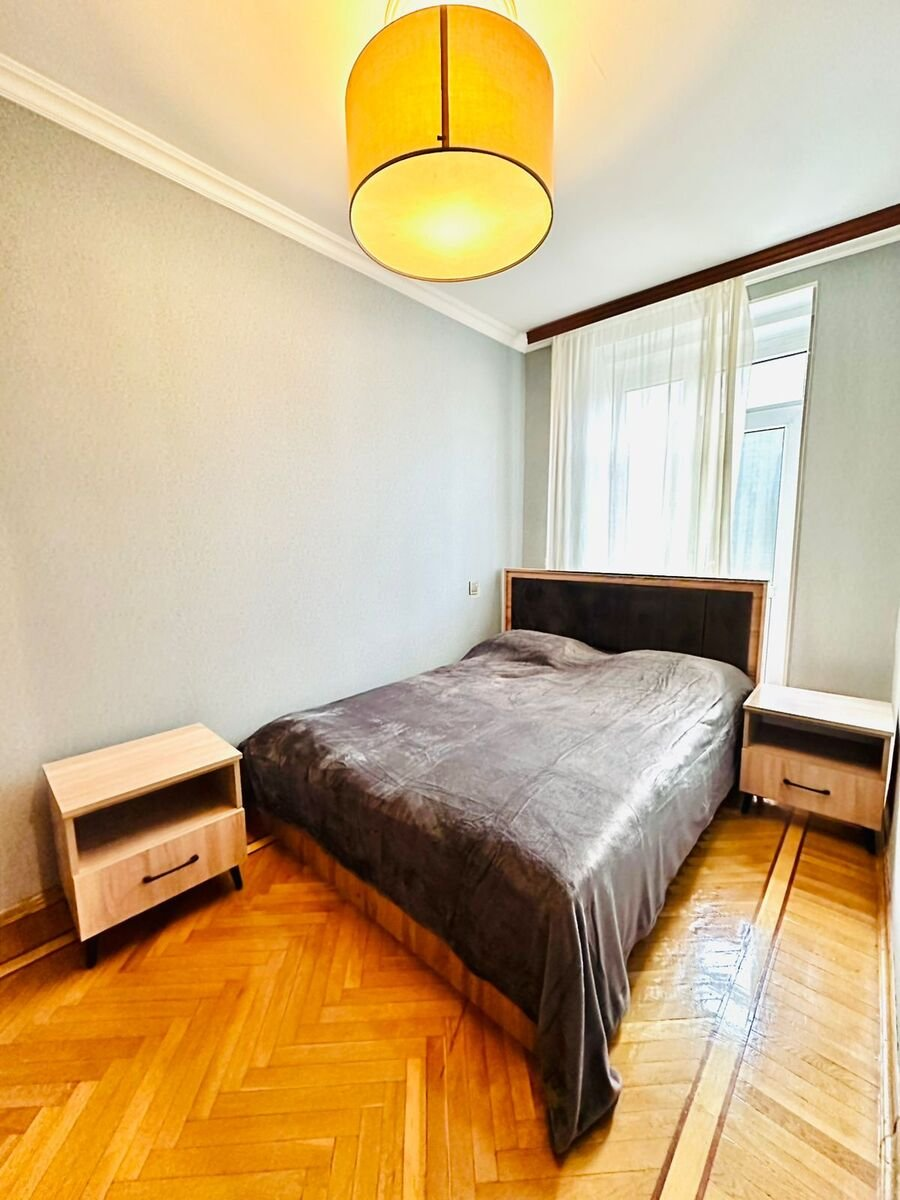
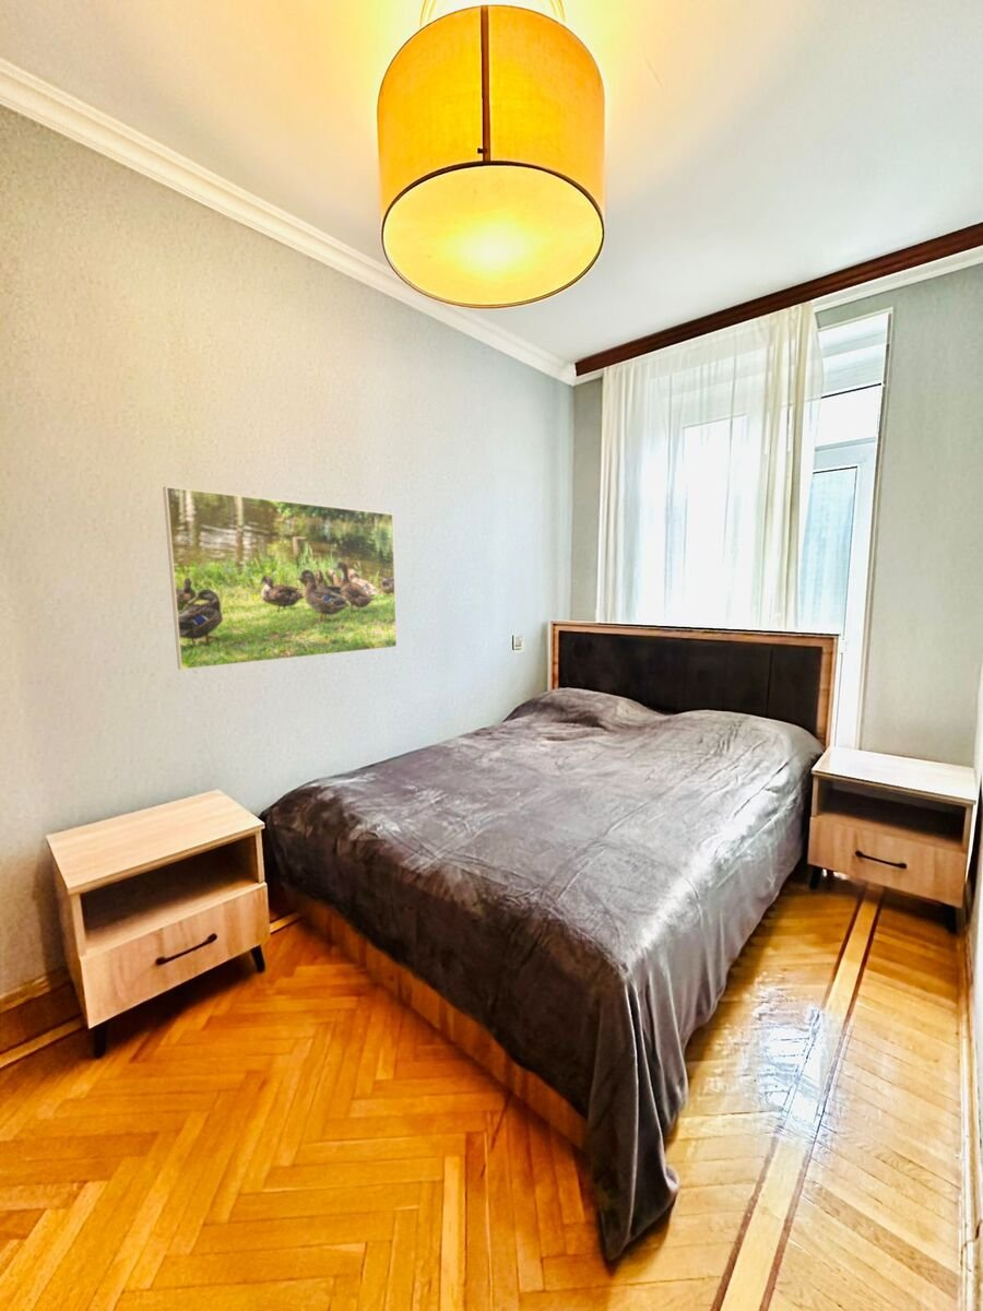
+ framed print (299, 580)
